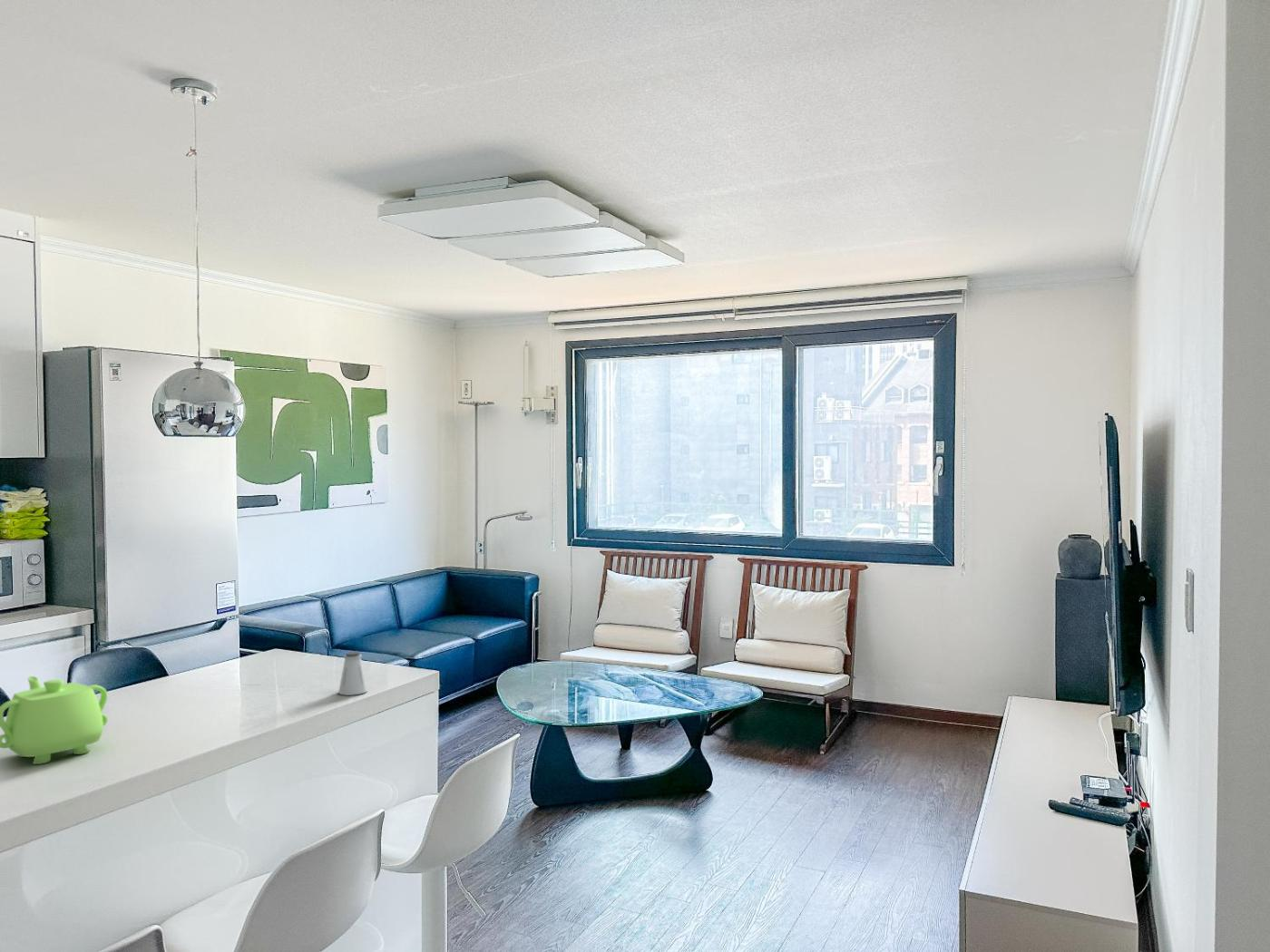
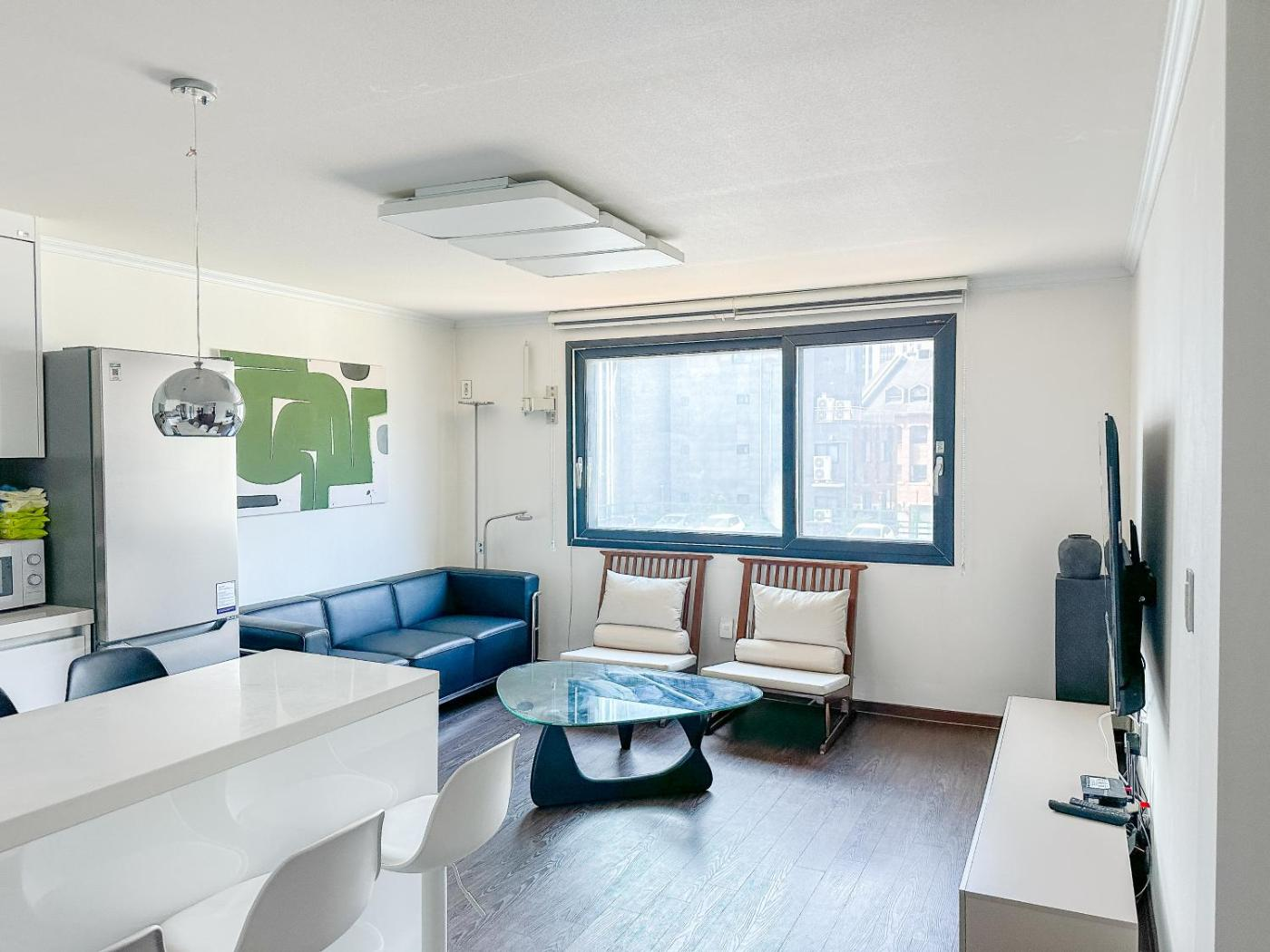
- saltshaker (353, 672)
- teapot (48, 714)
